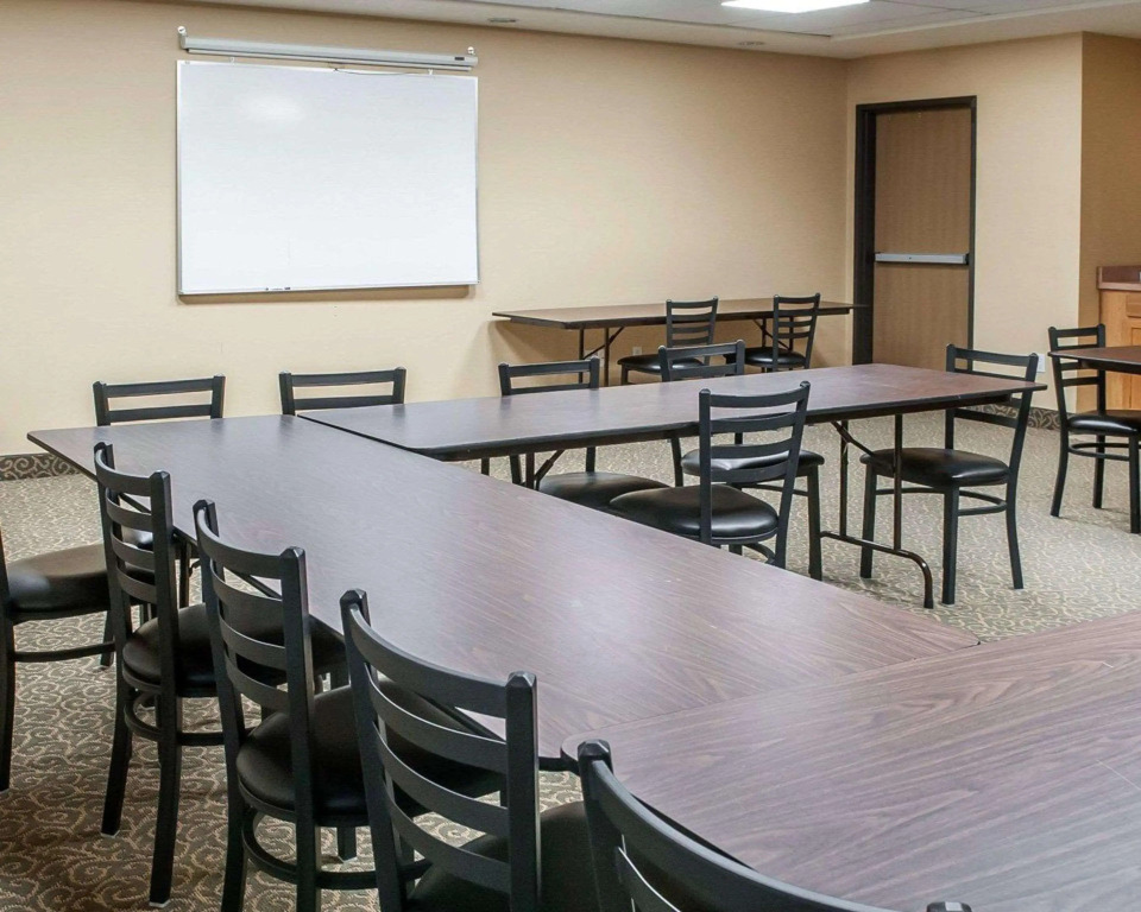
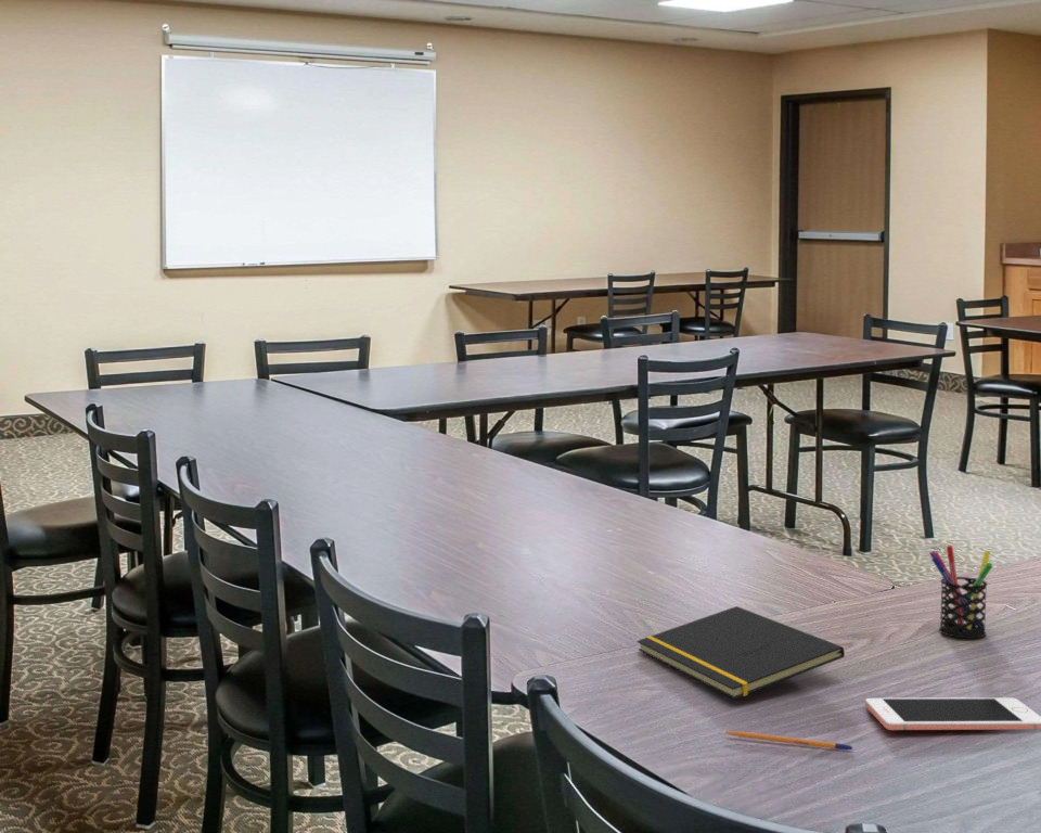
+ cell phone (953, 714)
+ pen (786, 740)
+ pen holder (965, 589)
+ notepad (735, 649)
